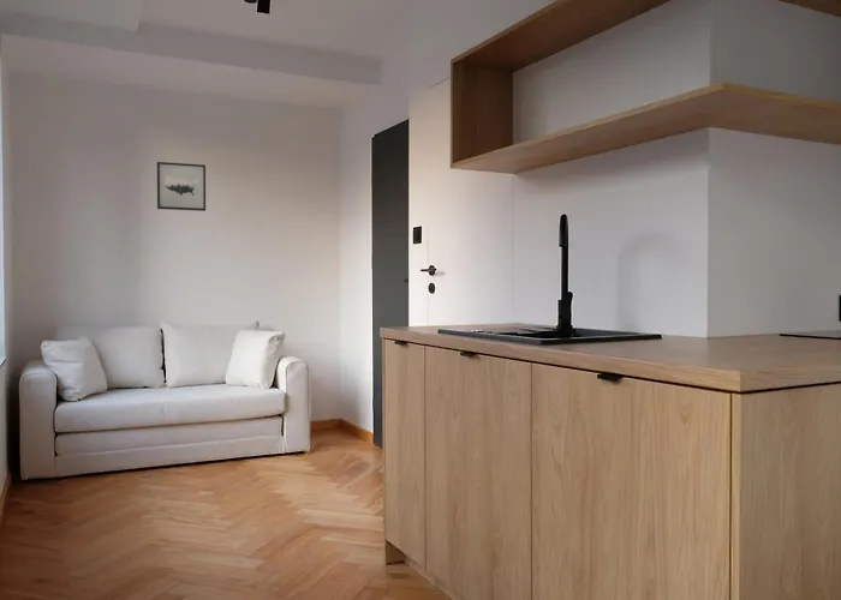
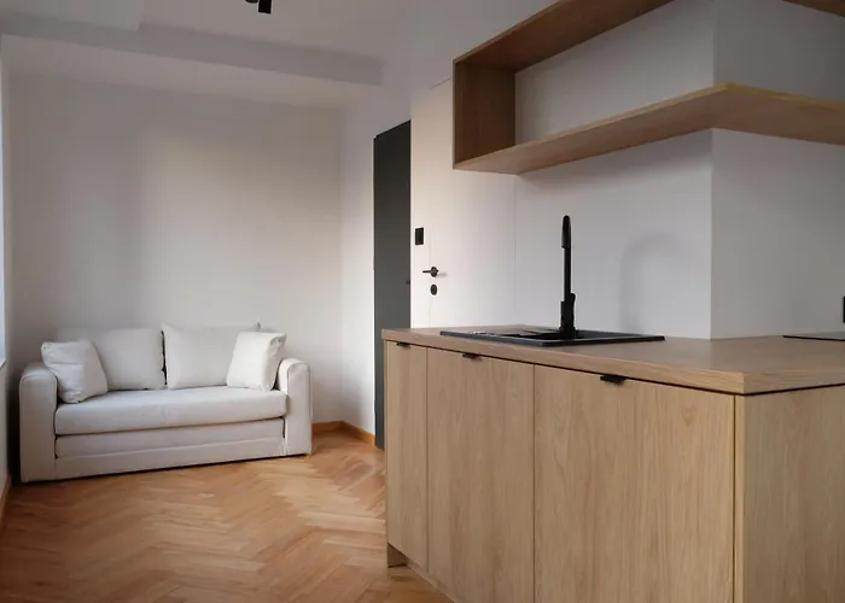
- wall art (181, 186)
